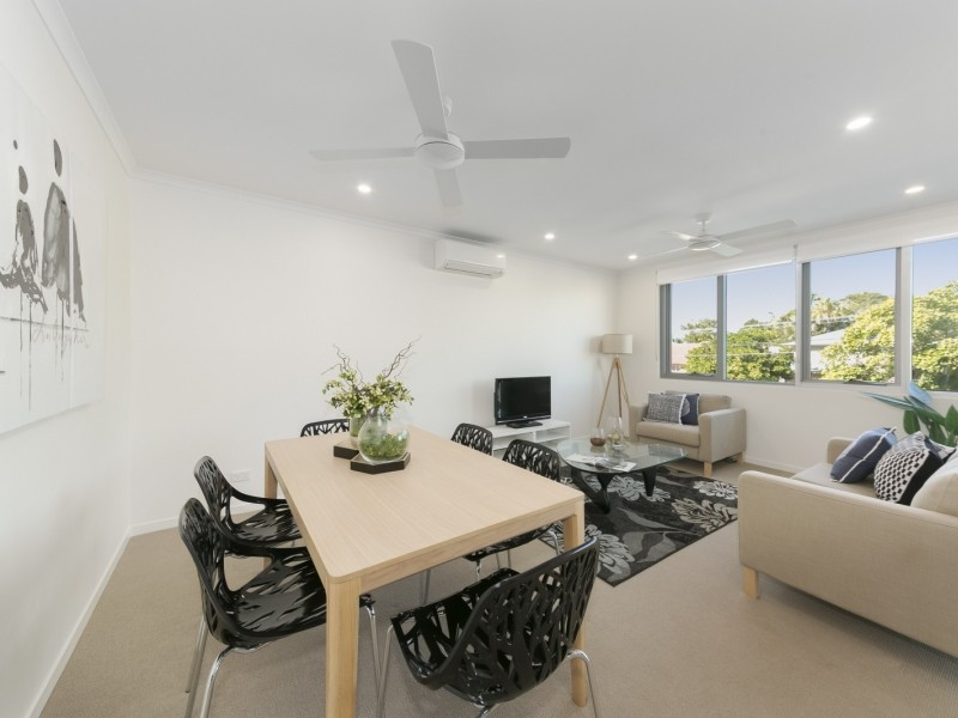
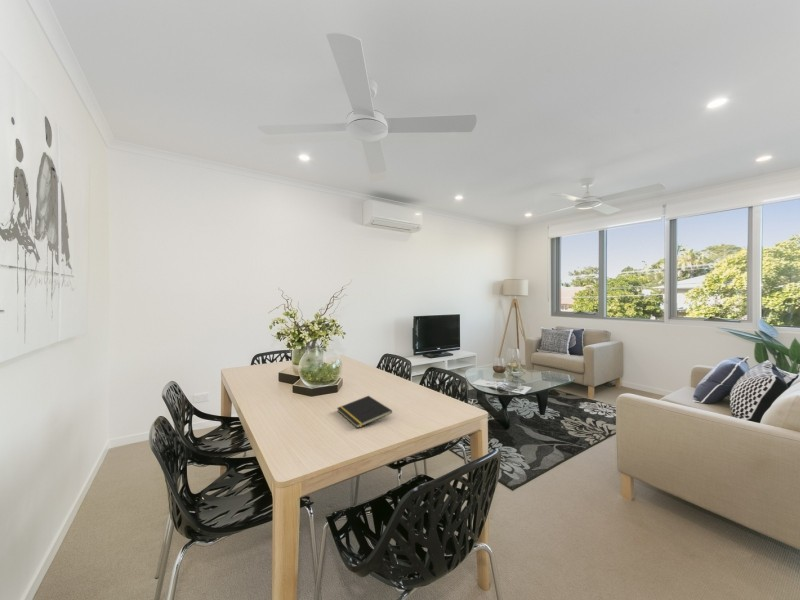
+ notepad (363, 410)
